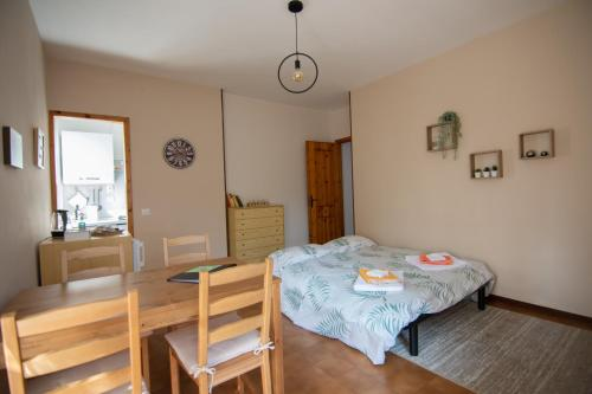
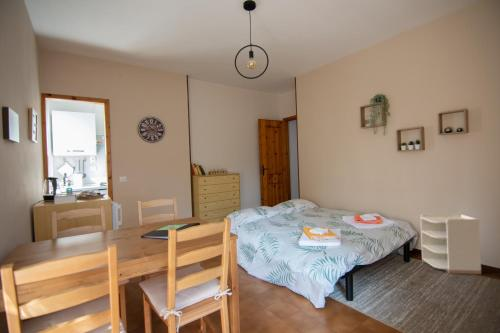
+ nightstand (448, 242)
